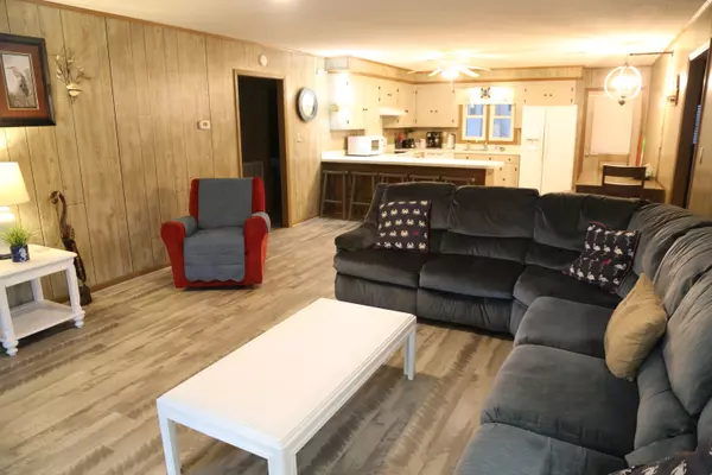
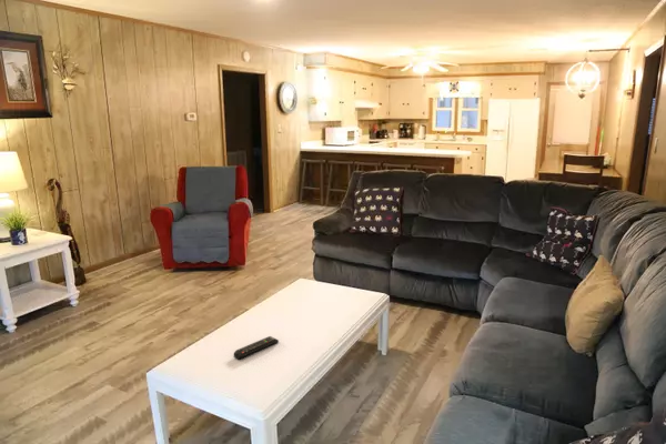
+ remote control (256, 346)
